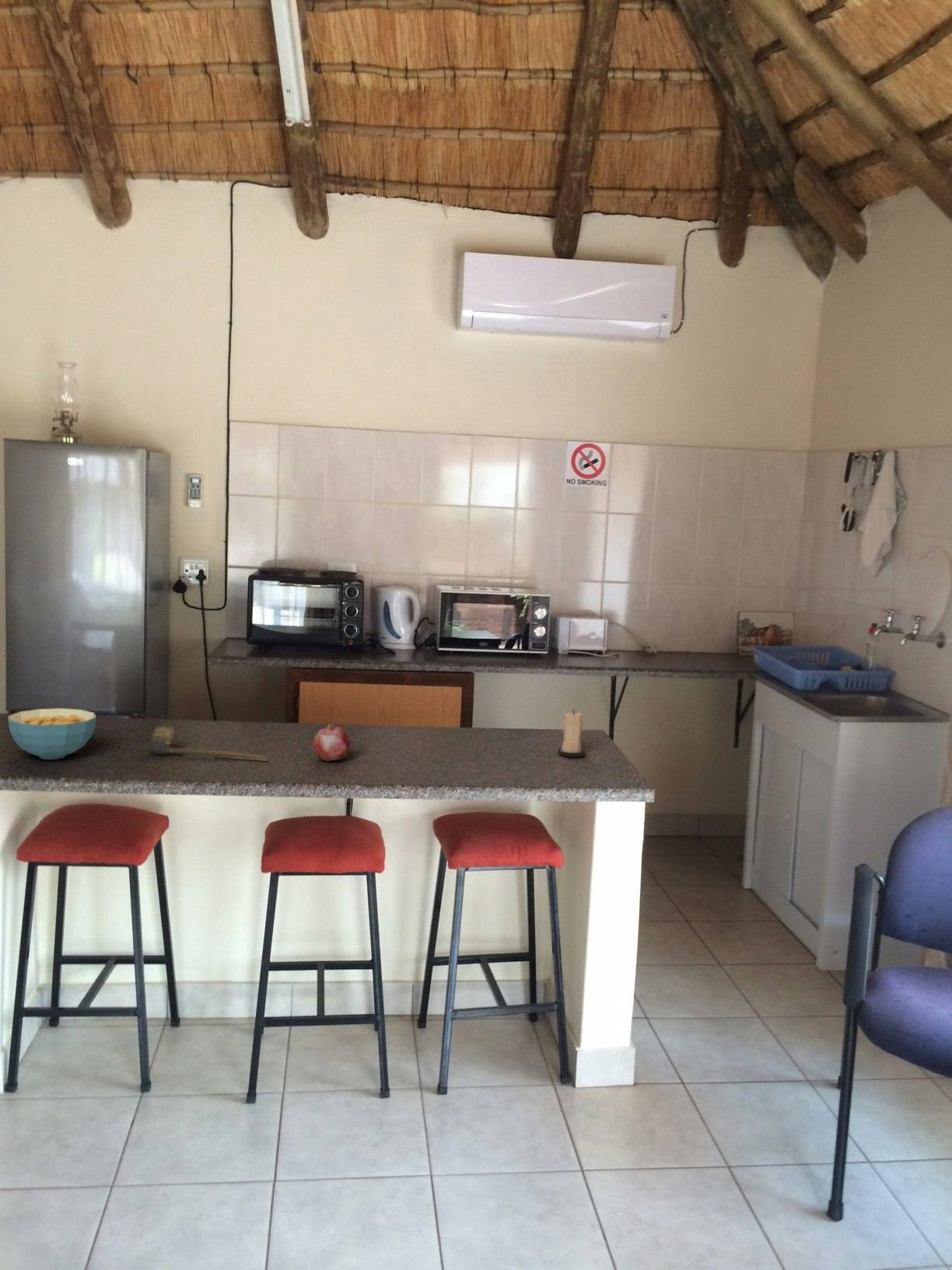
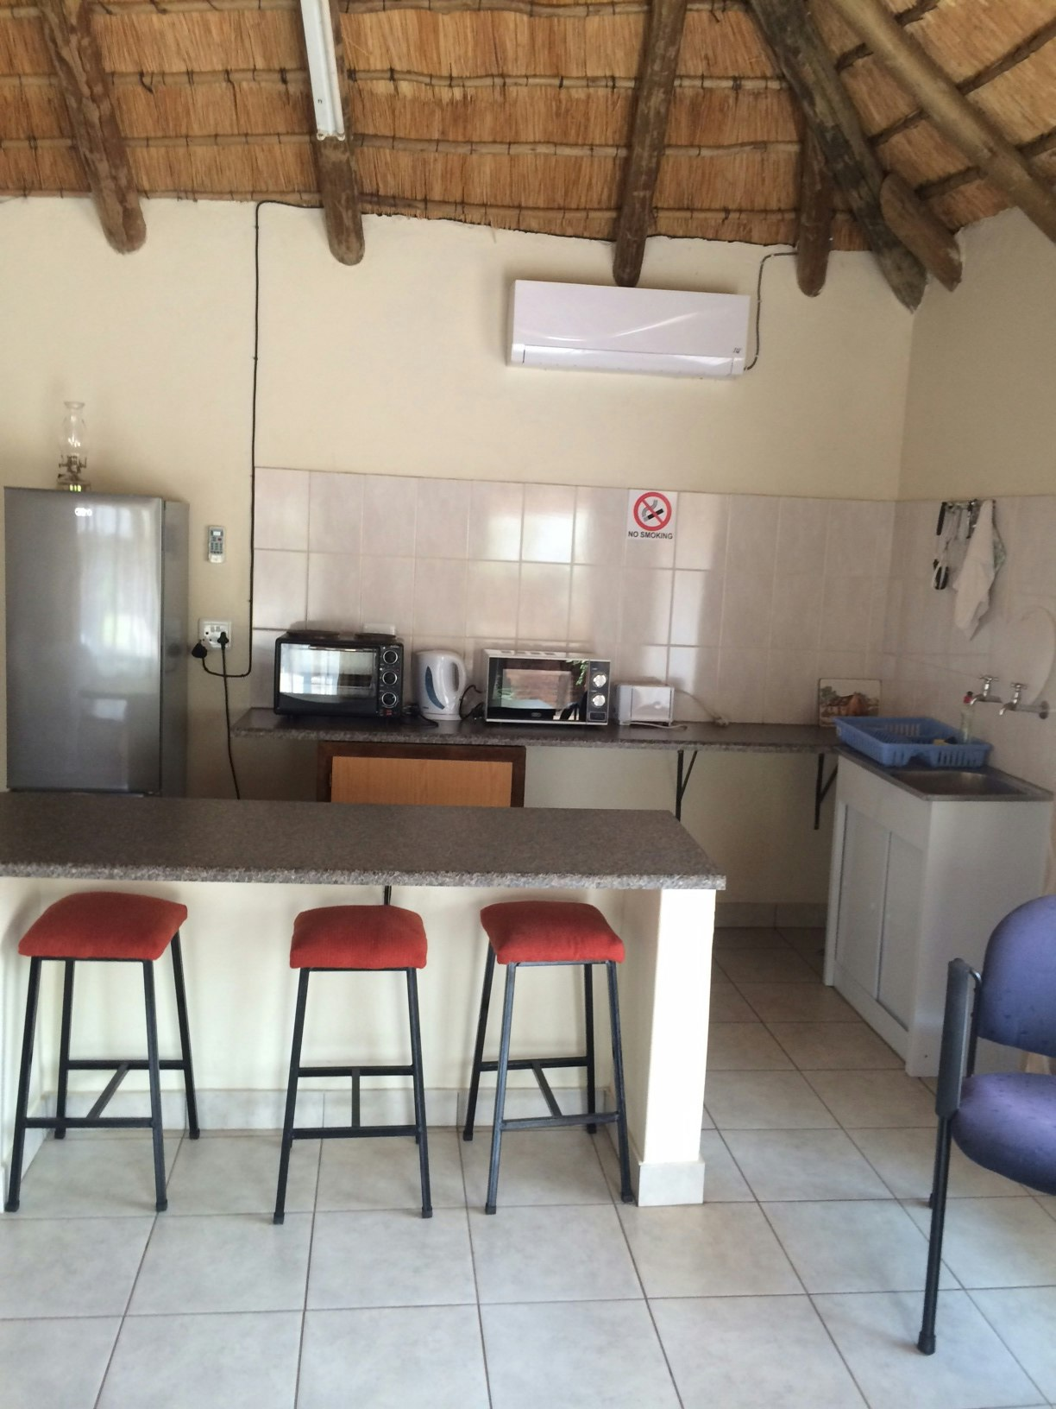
- candle (572, 731)
- cereal bowl (52, 736)
- fruit (332, 739)
- spoon (208, 750)
